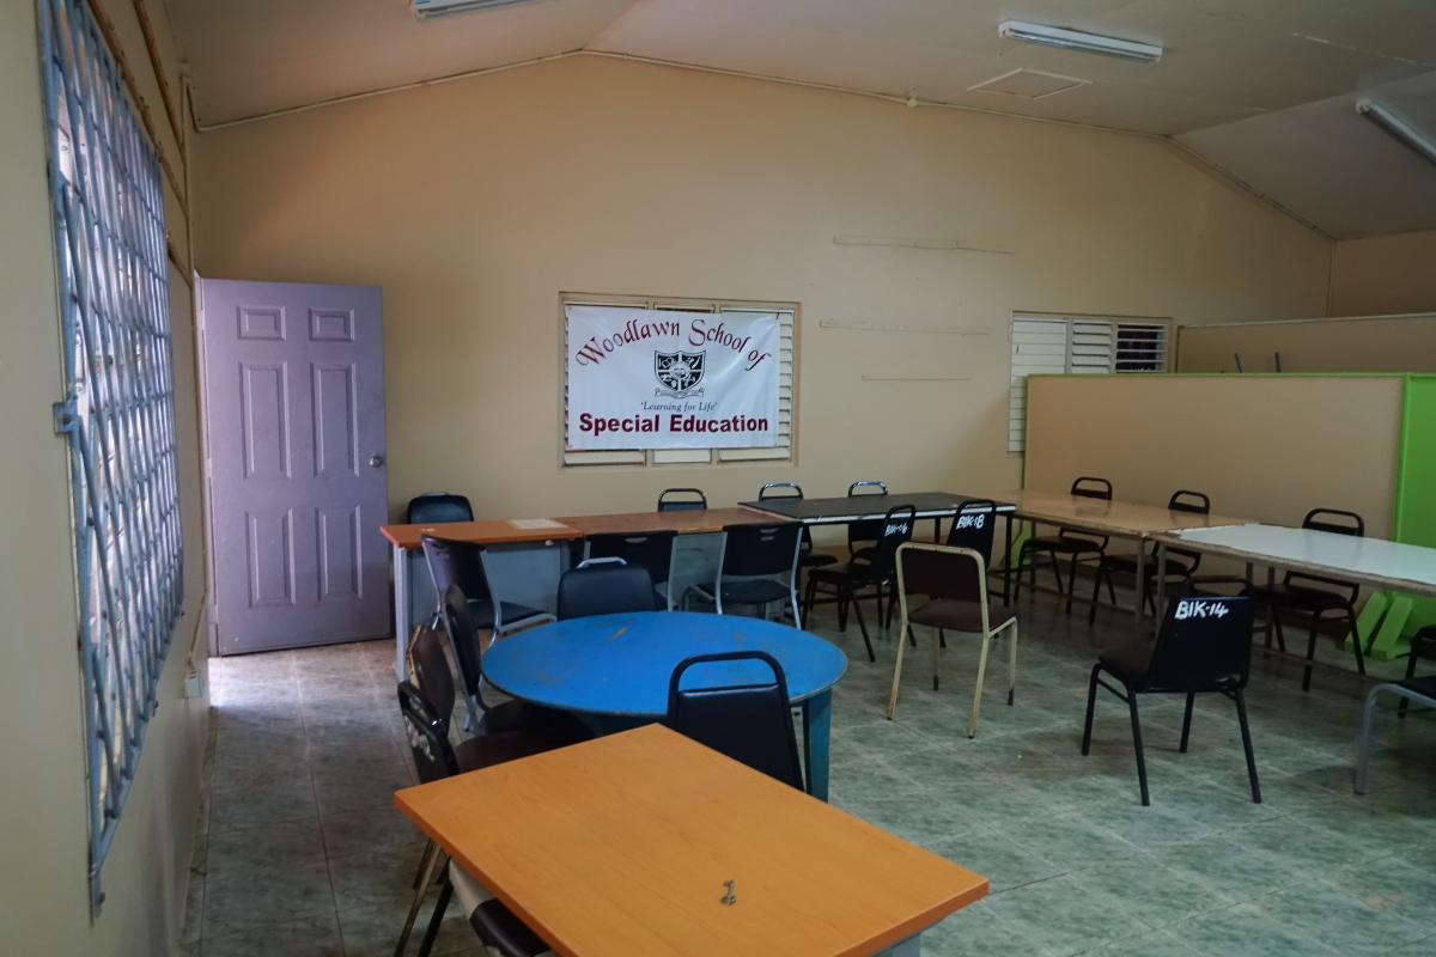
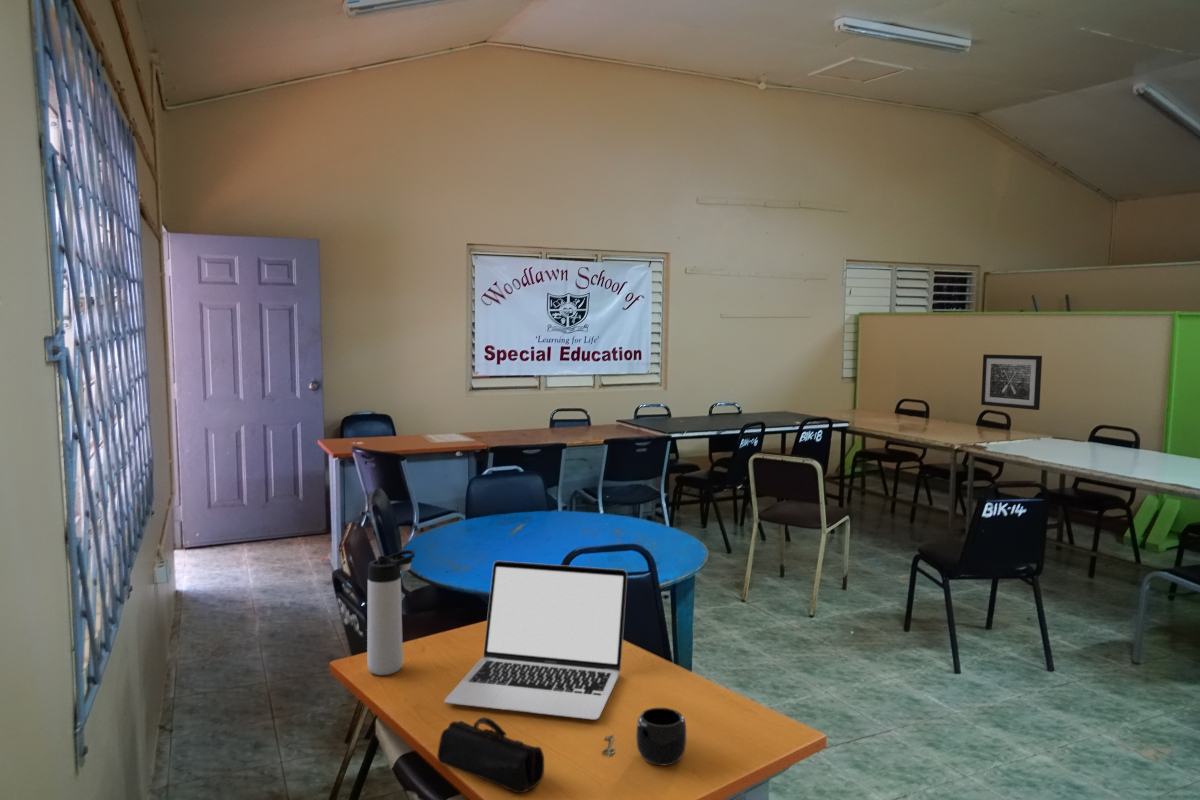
+ laptop (540, 633)
+ wall art (1010, 381)
+ thermos bottle (391, 611)
+ mug (664, 734)
+ pencil case (490, 744)
